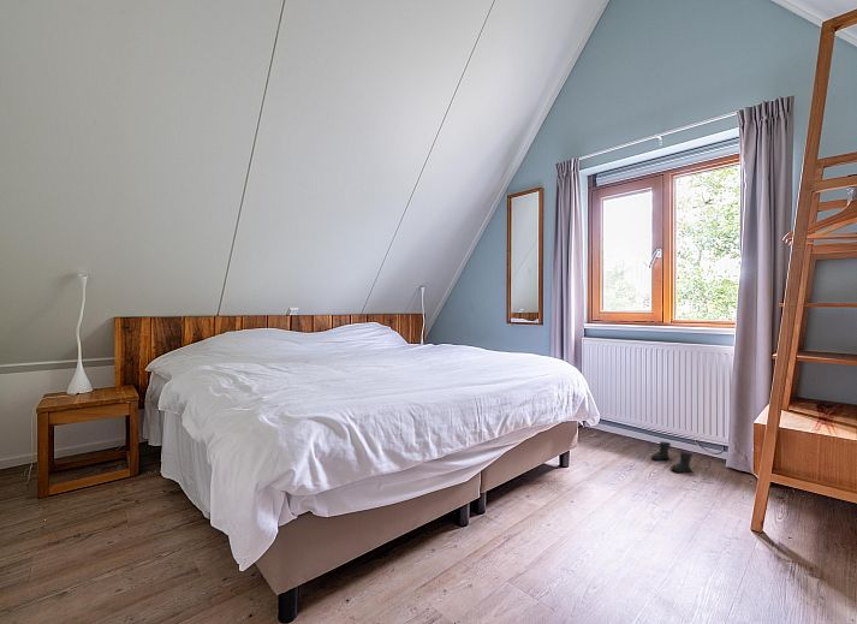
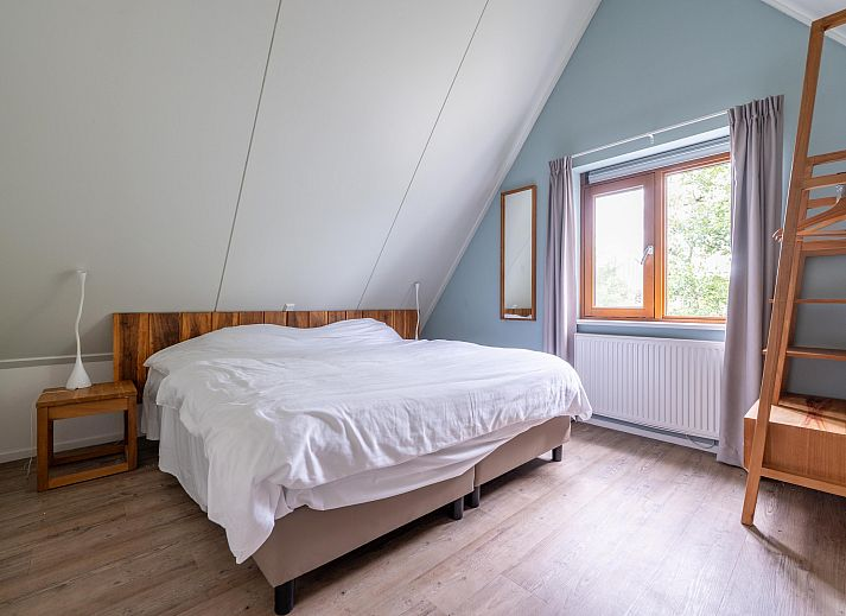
- boots (668, 456)
